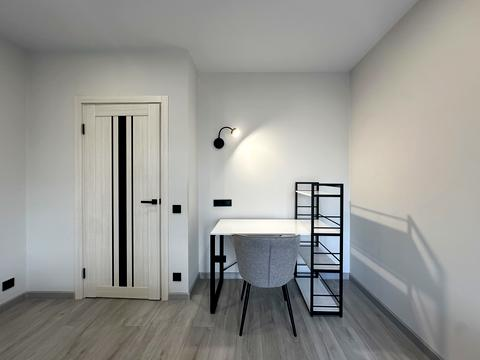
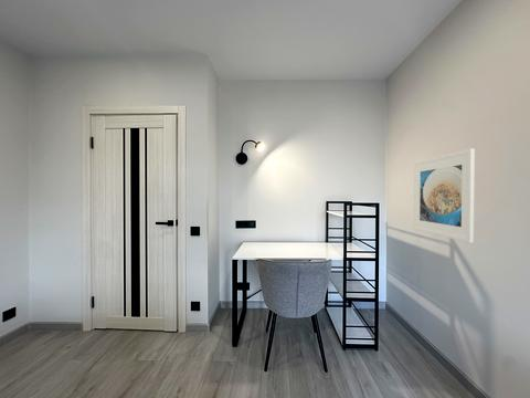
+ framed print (438, 196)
